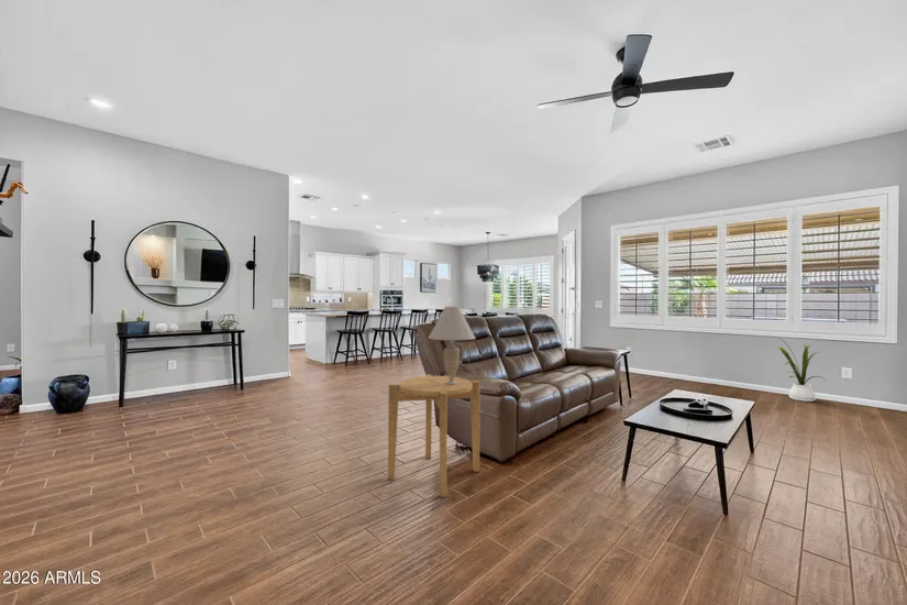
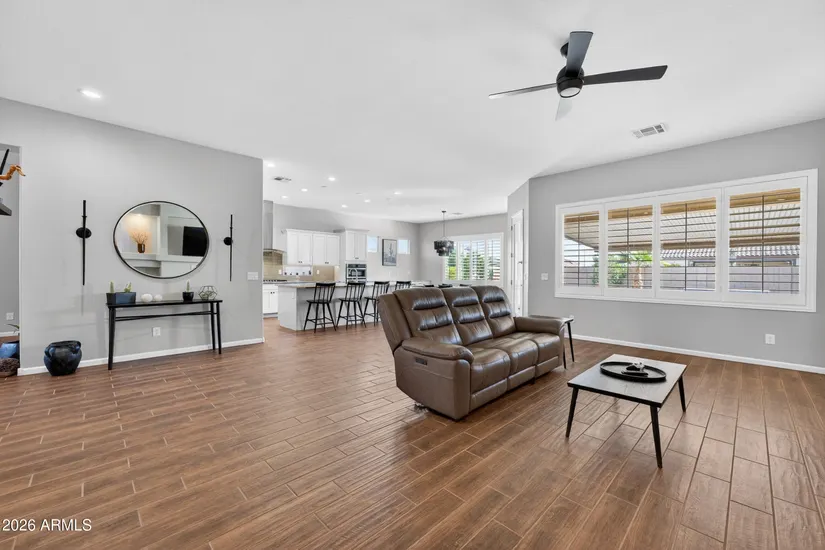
- side table (430, 428)
- table lamp (451, 344)
- house plant (798, 367)
